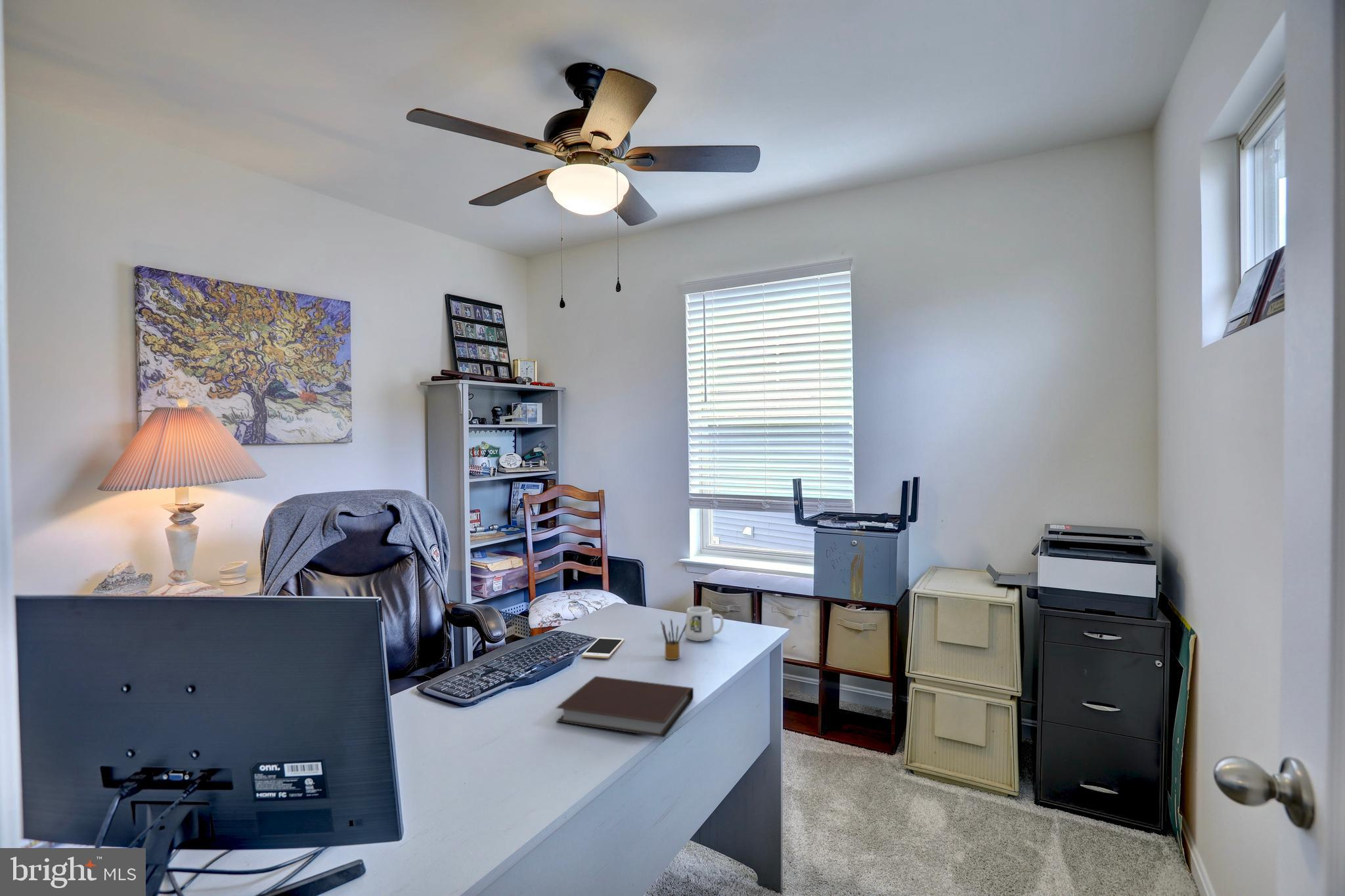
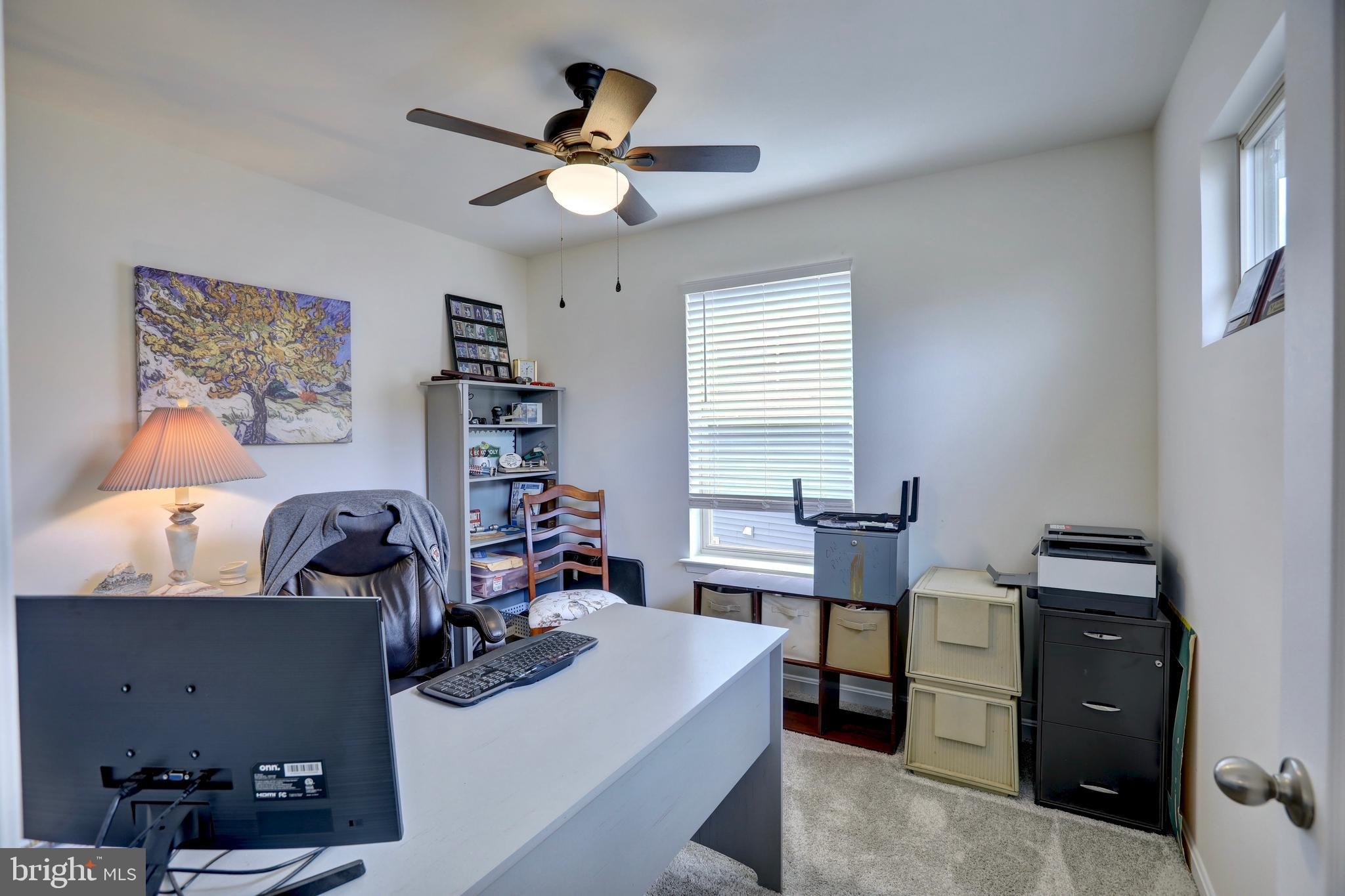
- mug (704, 624)
- cell phone (604, 647)
- notebook (627, 703)
- pencil box (673, 639)
